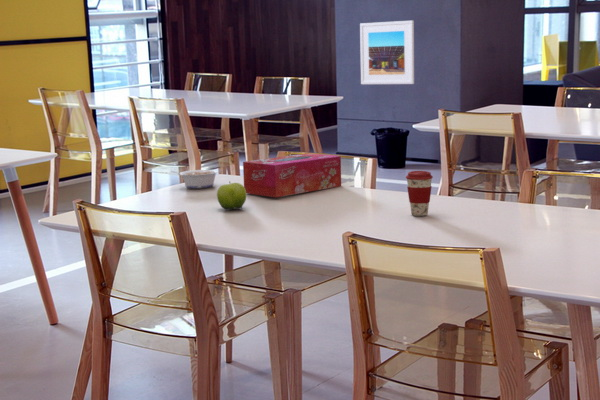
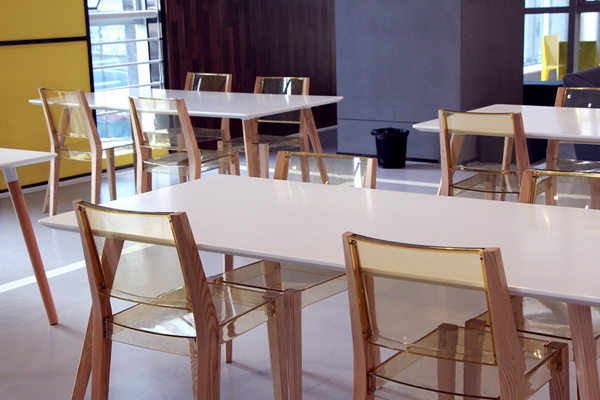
- tissue box (293, 174)
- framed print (386, 53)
- fruit (231, 195)
- coffee cup (419, 193)
- legume (198, 178)
